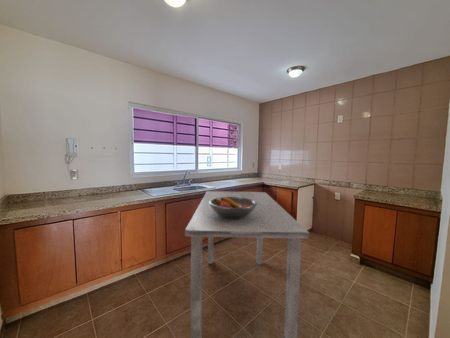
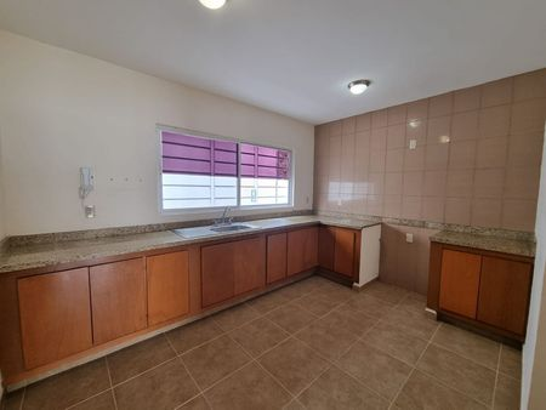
- dining table (238, 236)
- fruit bowl (232, 206)
